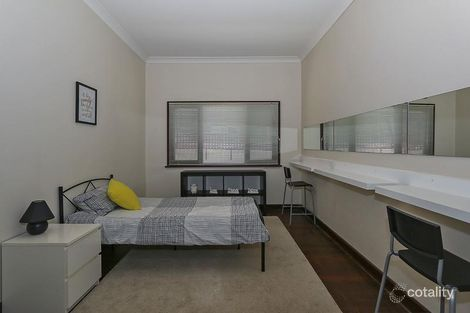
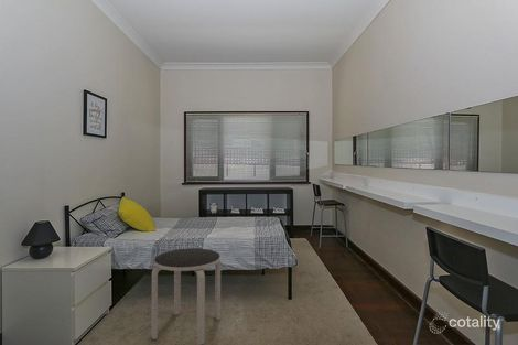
+ side table (180, 292)
